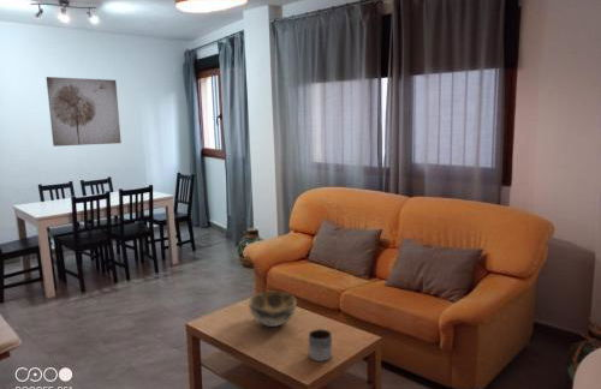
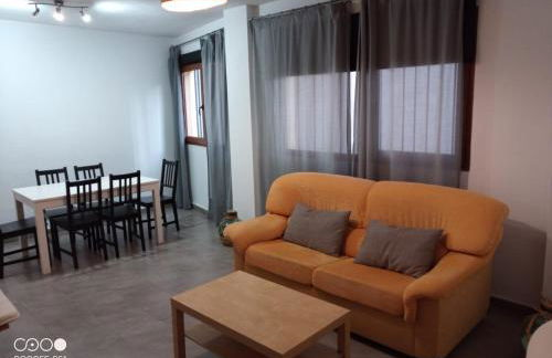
- wall art (85, 112)
- mug (317, 343)
- decorative bowl (273, 311)
